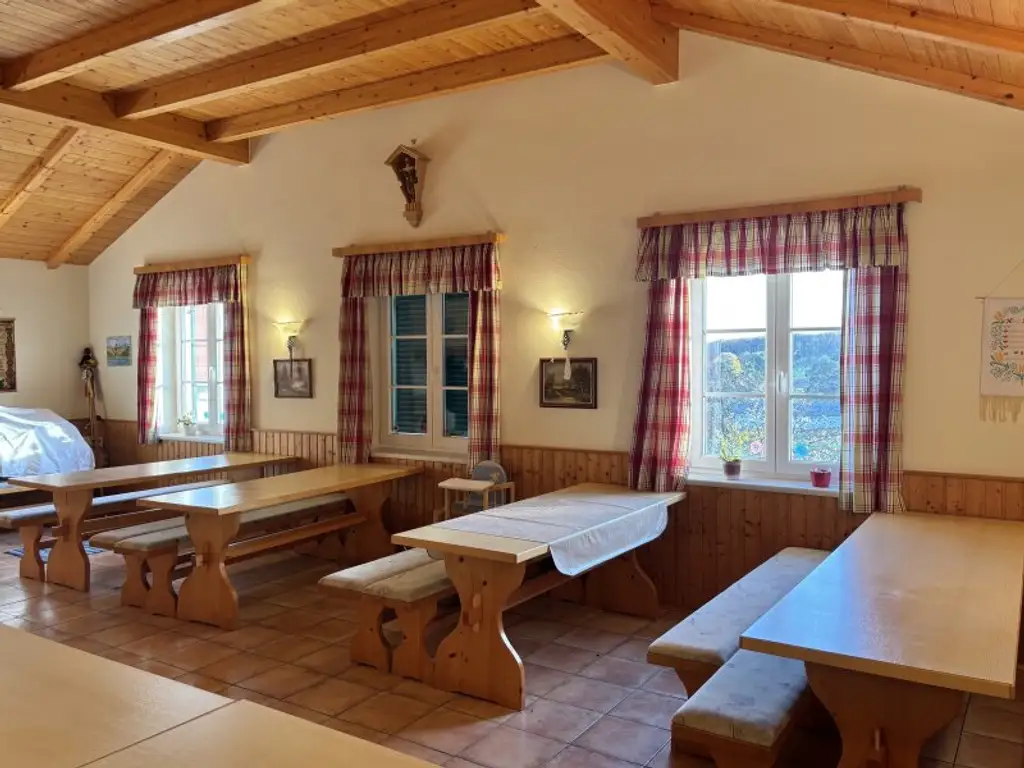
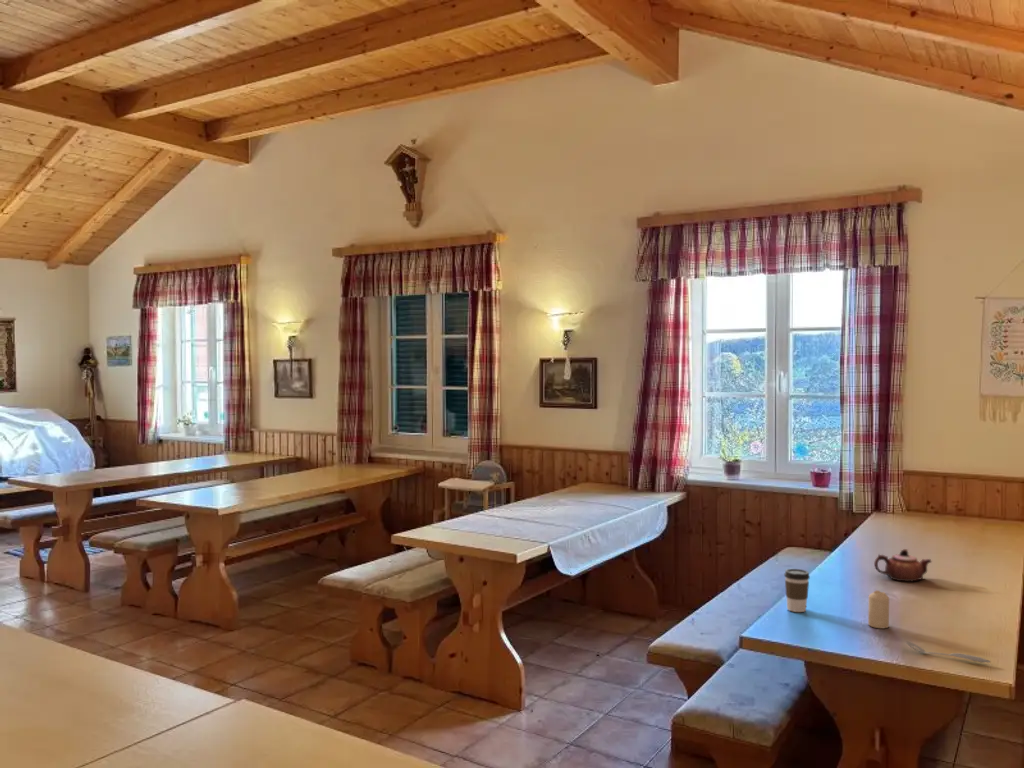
+ teapot (902, 563)
+ coffee cup (796, 590)
+ candle (878, 608)
+ spoon (946, 654)
